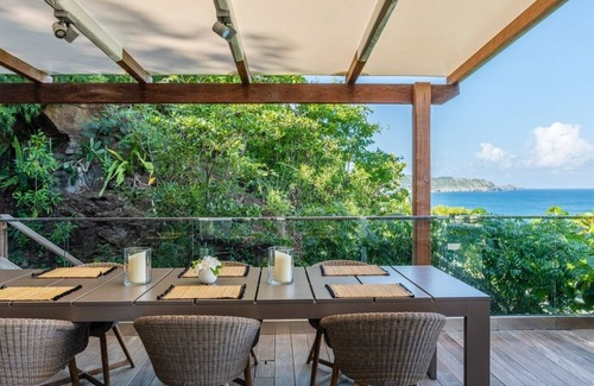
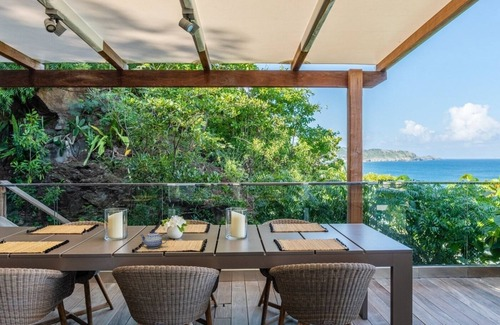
+ teapot (153, 238)
